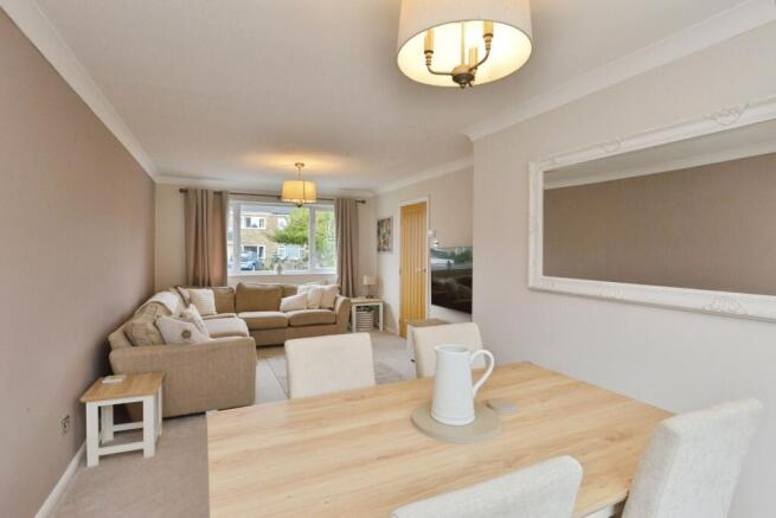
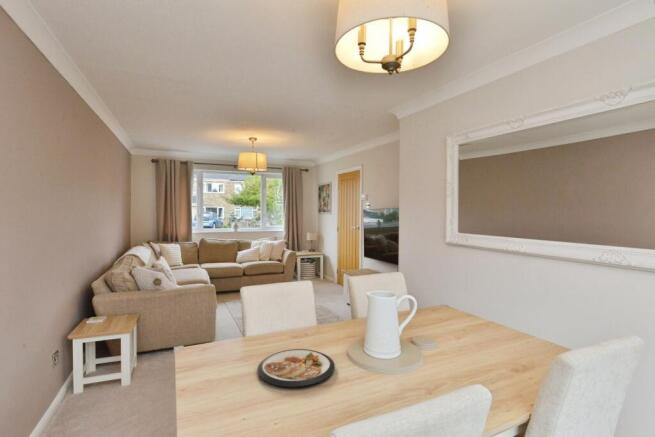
+ dish (296, 363)
